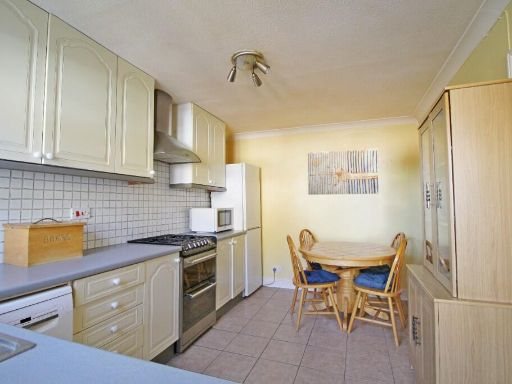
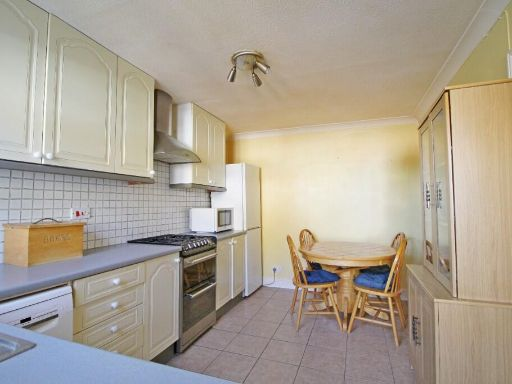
- wall art (341, 172)
